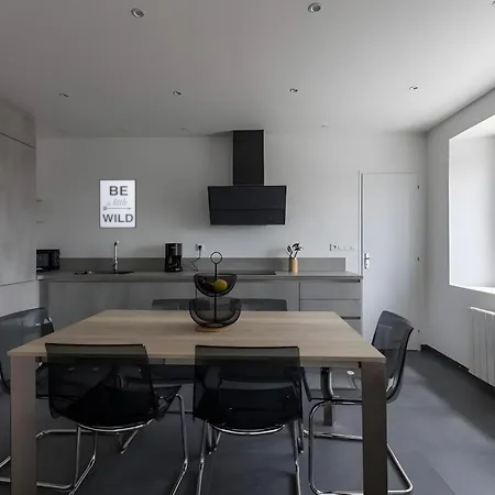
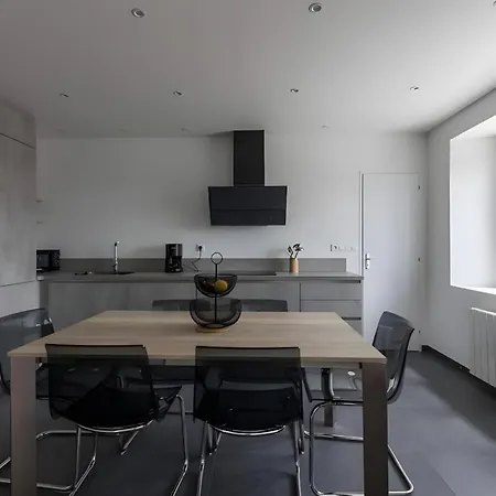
- wall art (118, 204)
